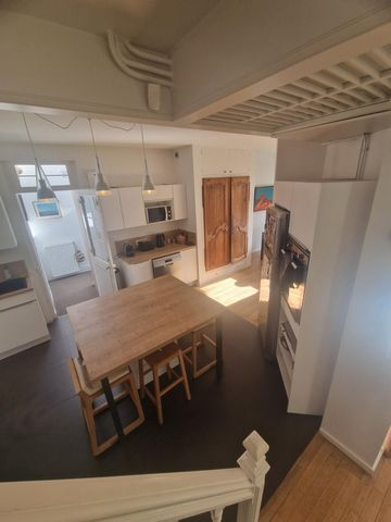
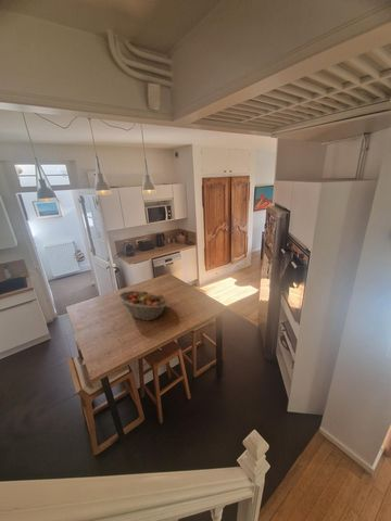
+ fruit basket (143, 302)
